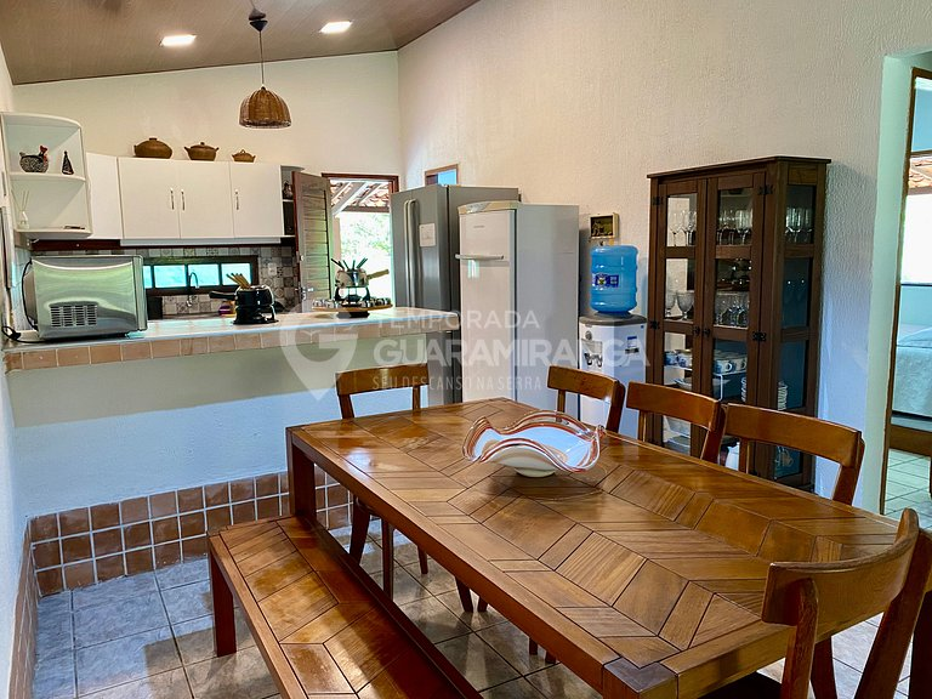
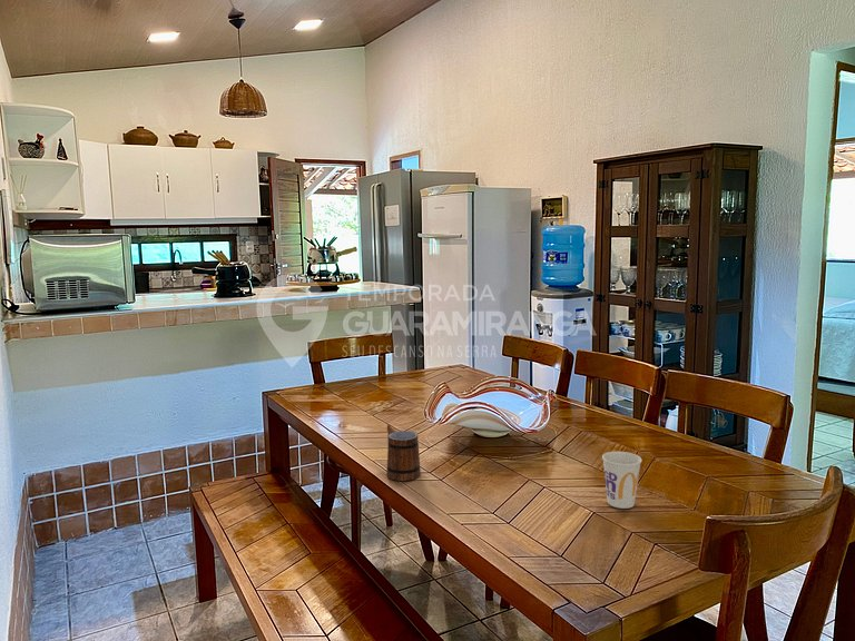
+ mug (400, 451)
+ cup (621, 480)
